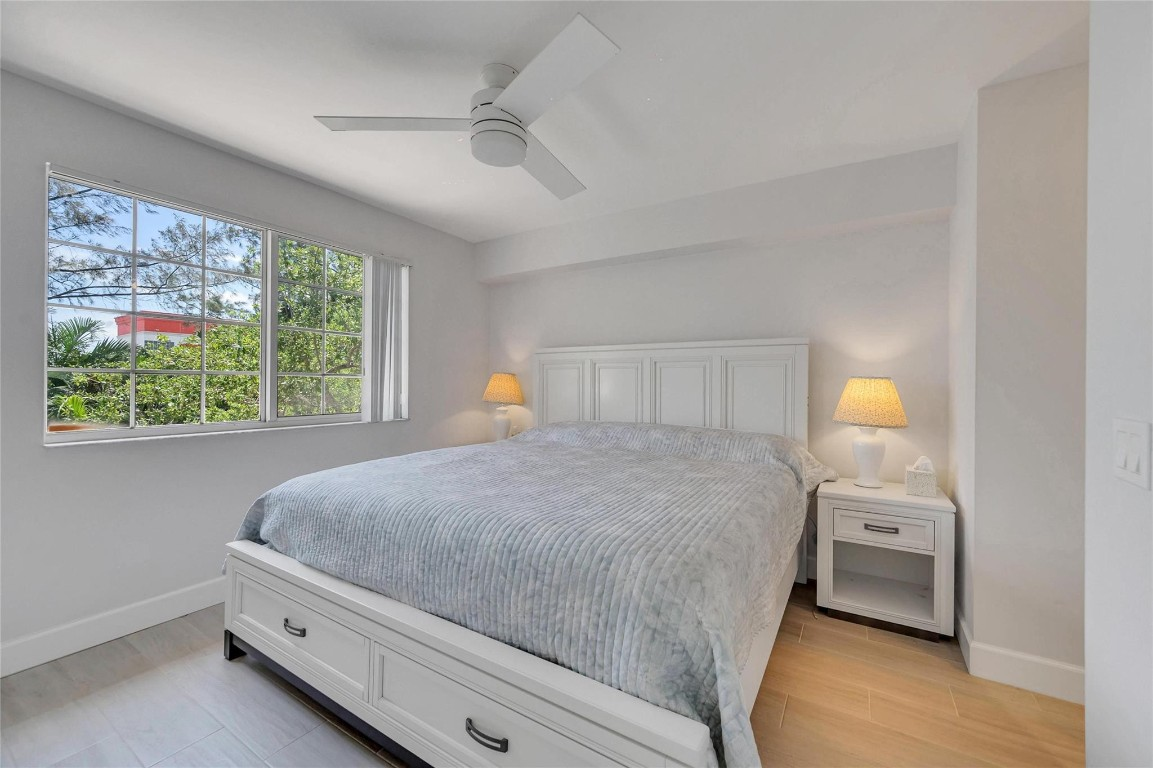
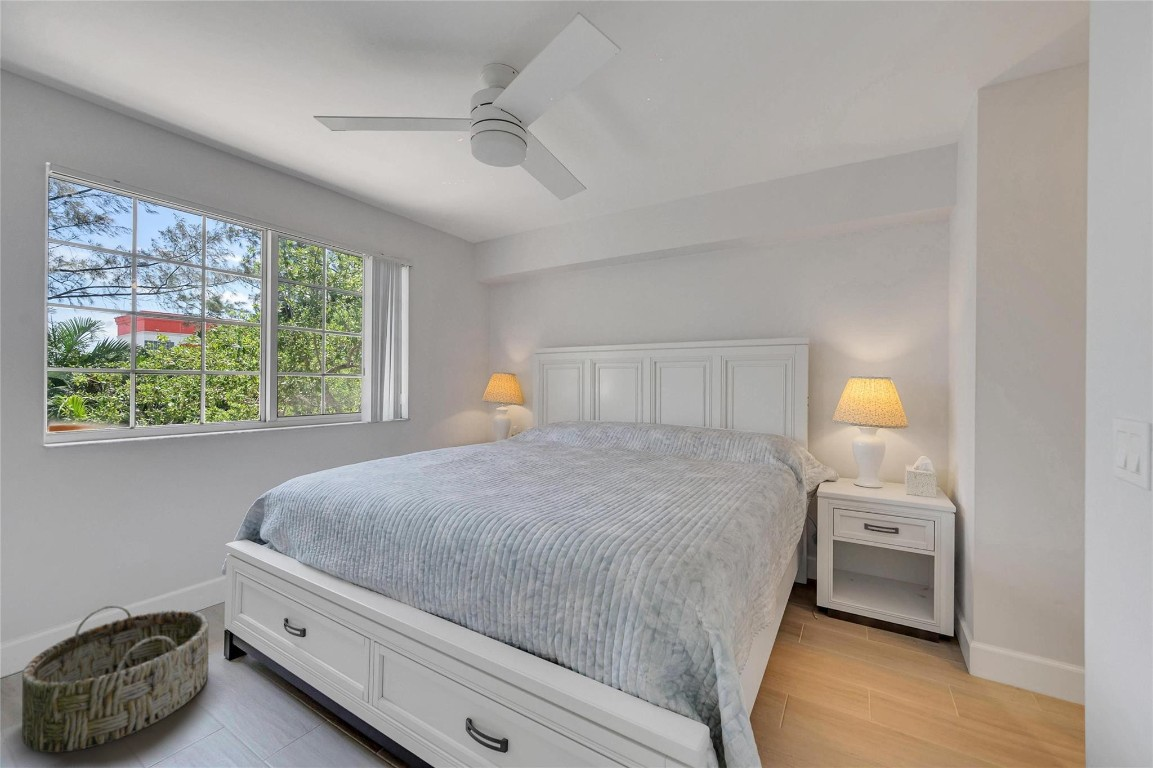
+ basket (124, 661)
